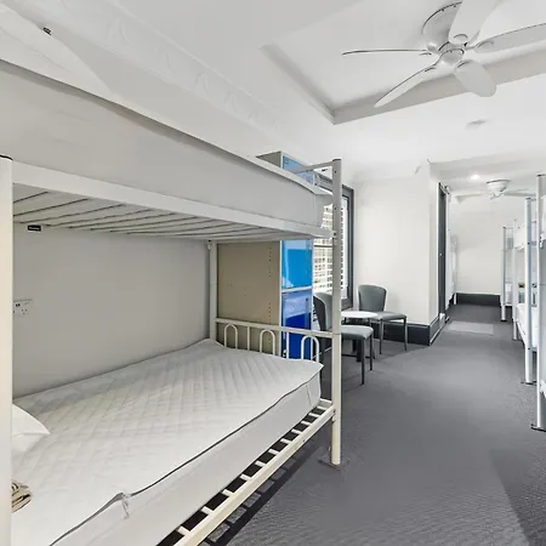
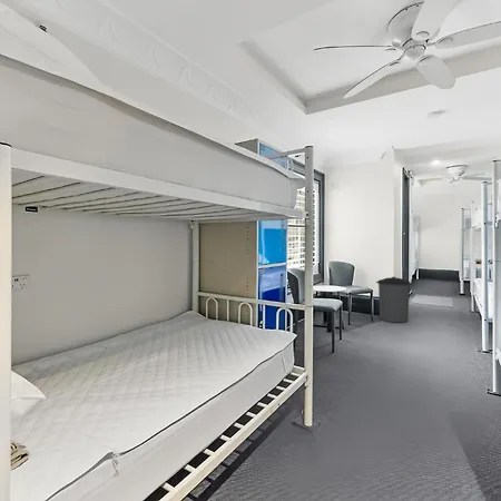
+ trash can (393, 297)
